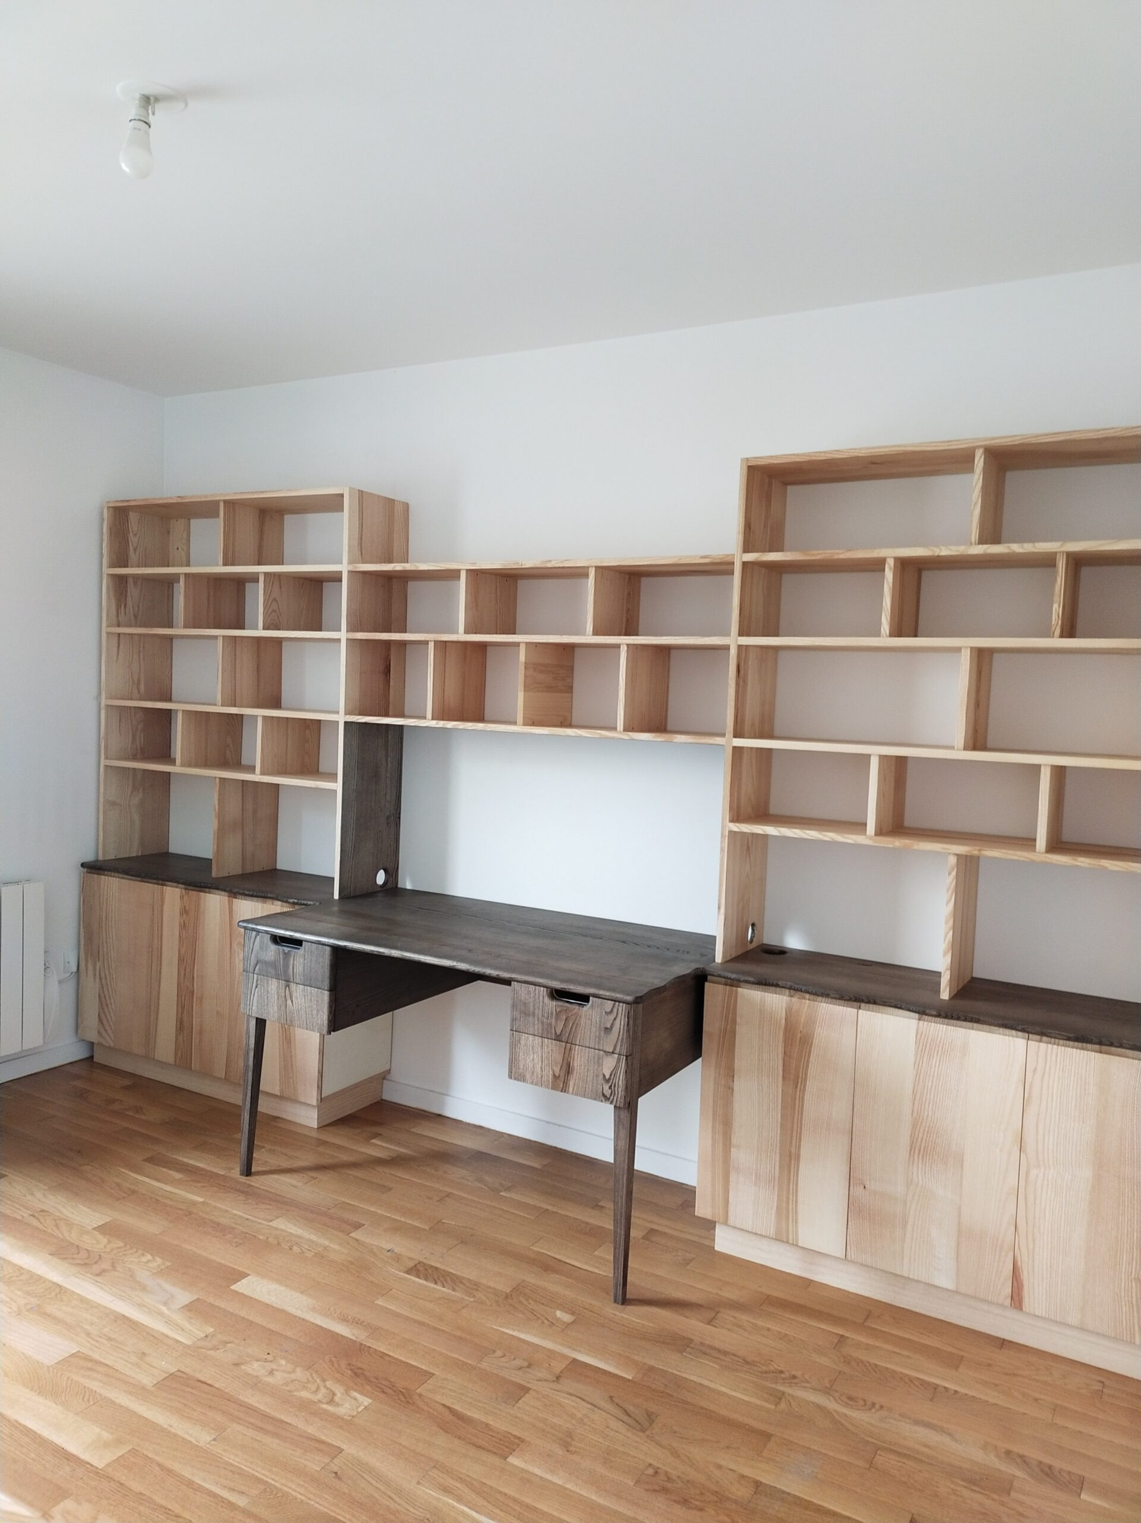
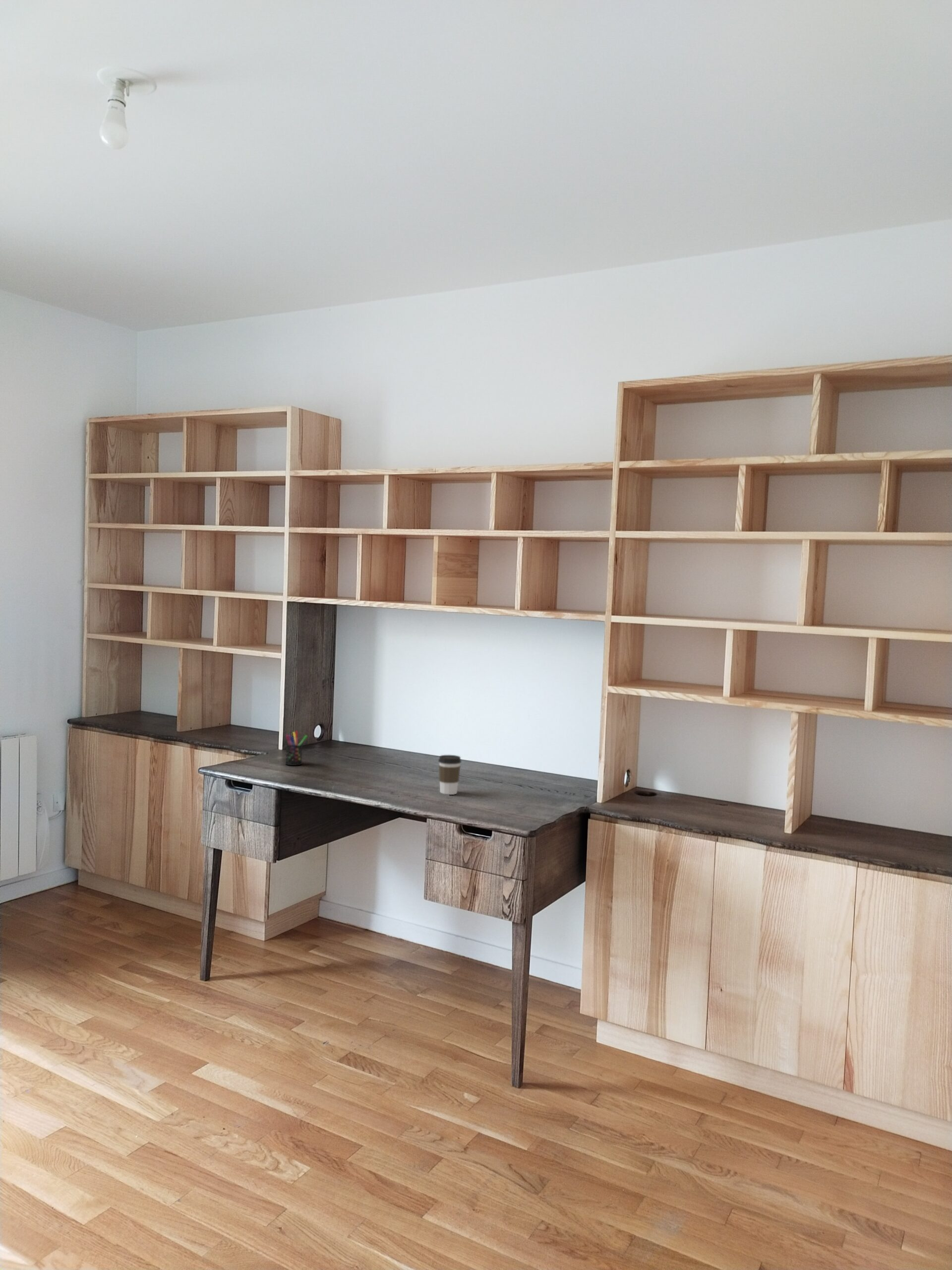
+ pen holder (296, 747)
+ coffee cup (449, 774)
